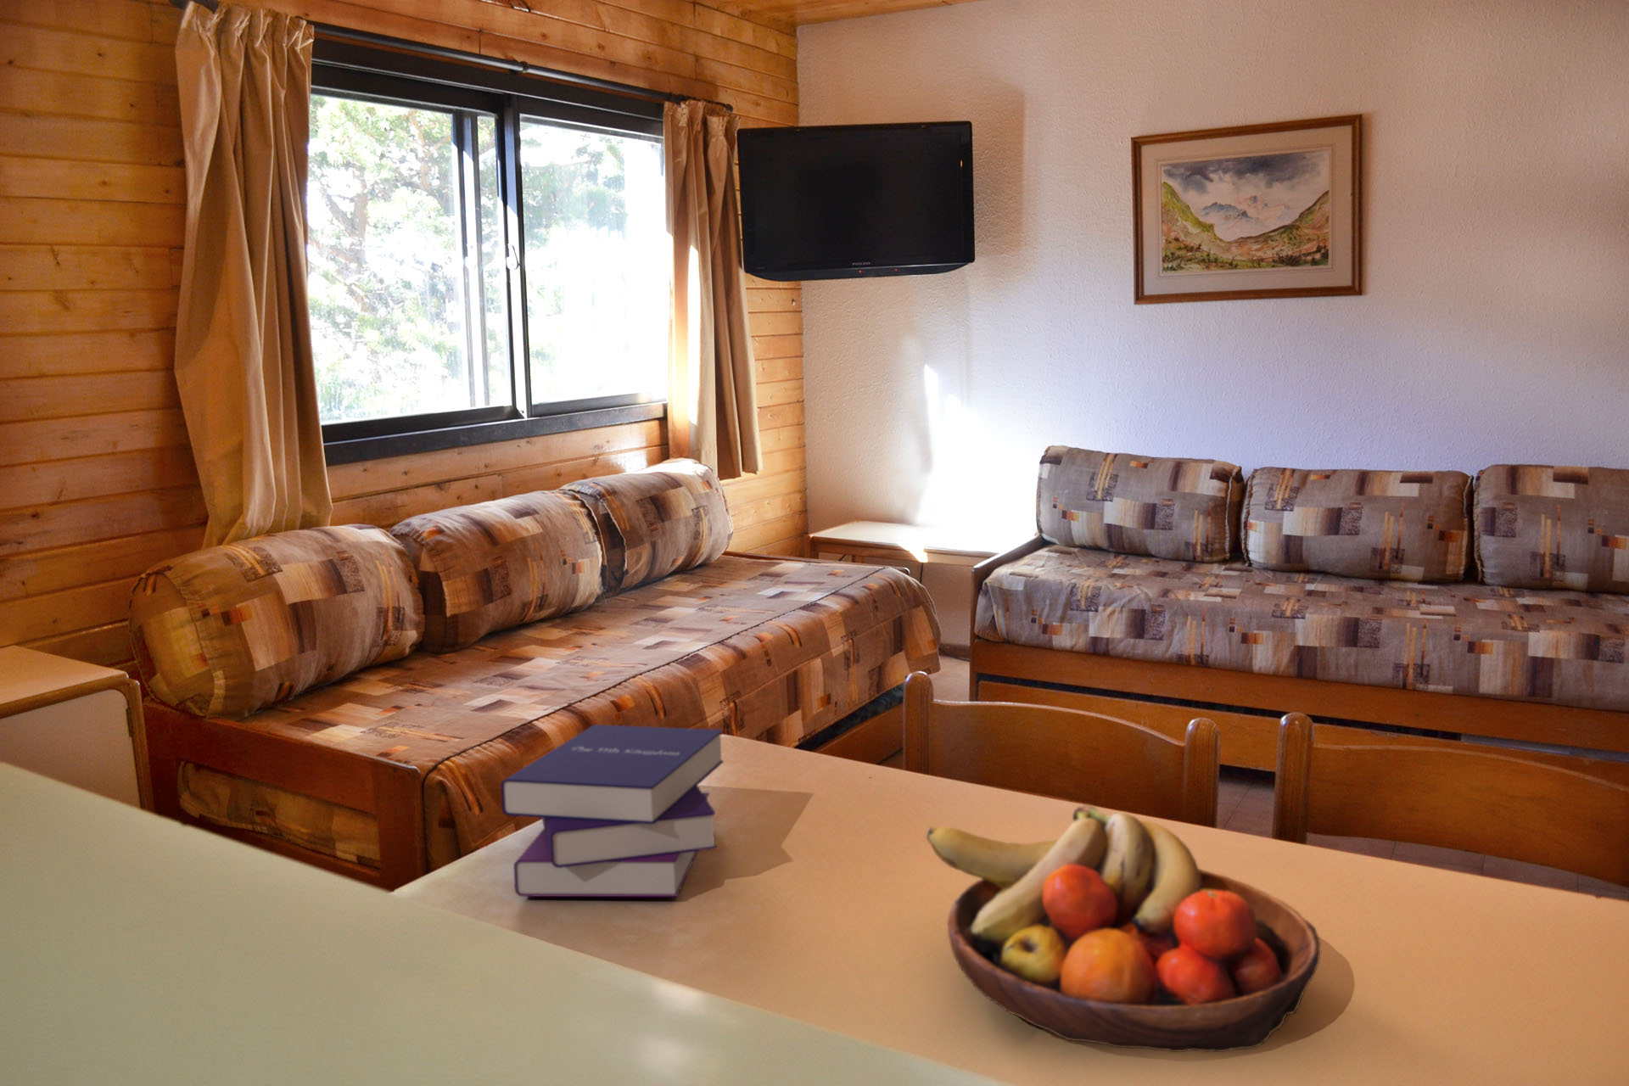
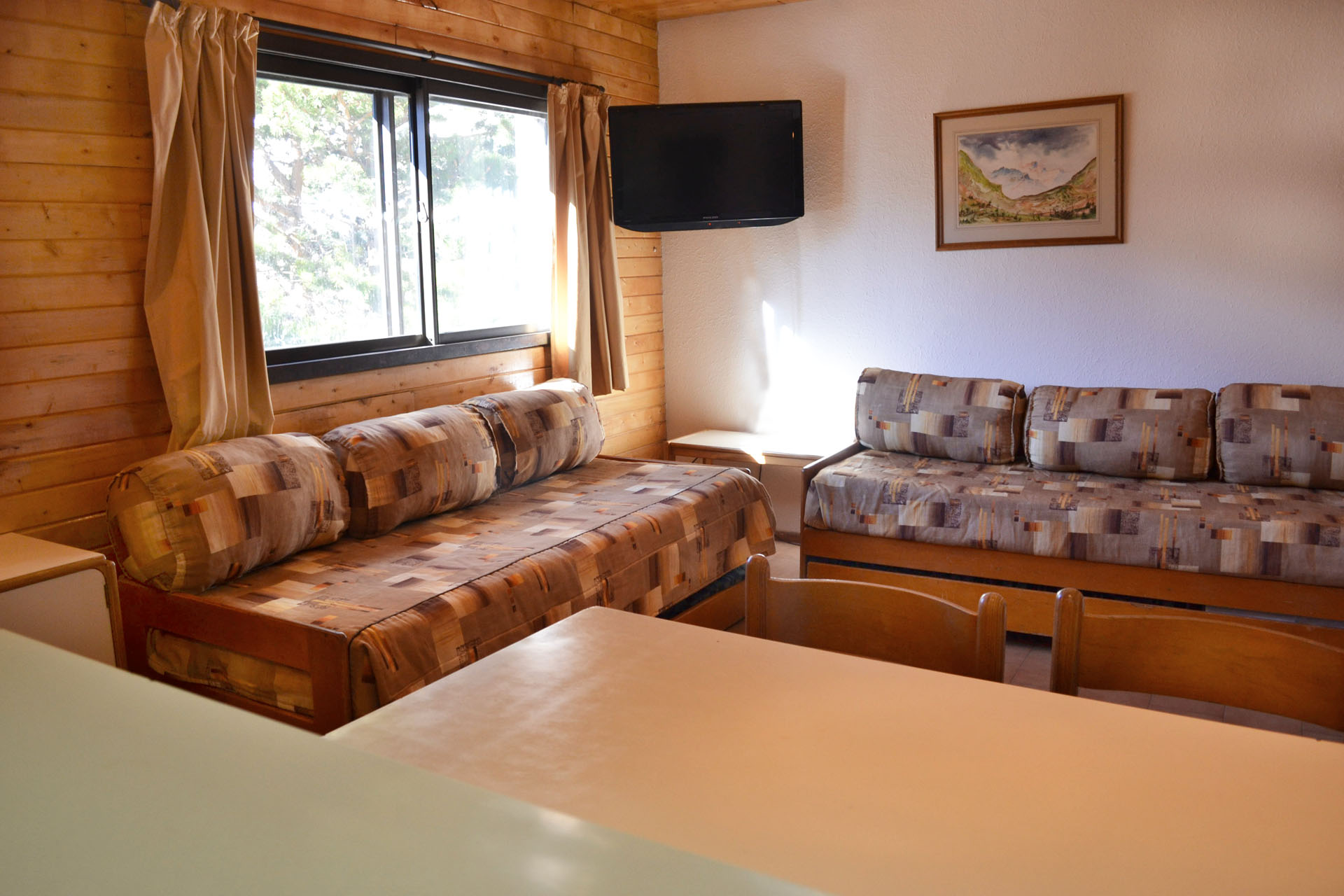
- fruit bowl (1124, 909)
- book (621, 806)
